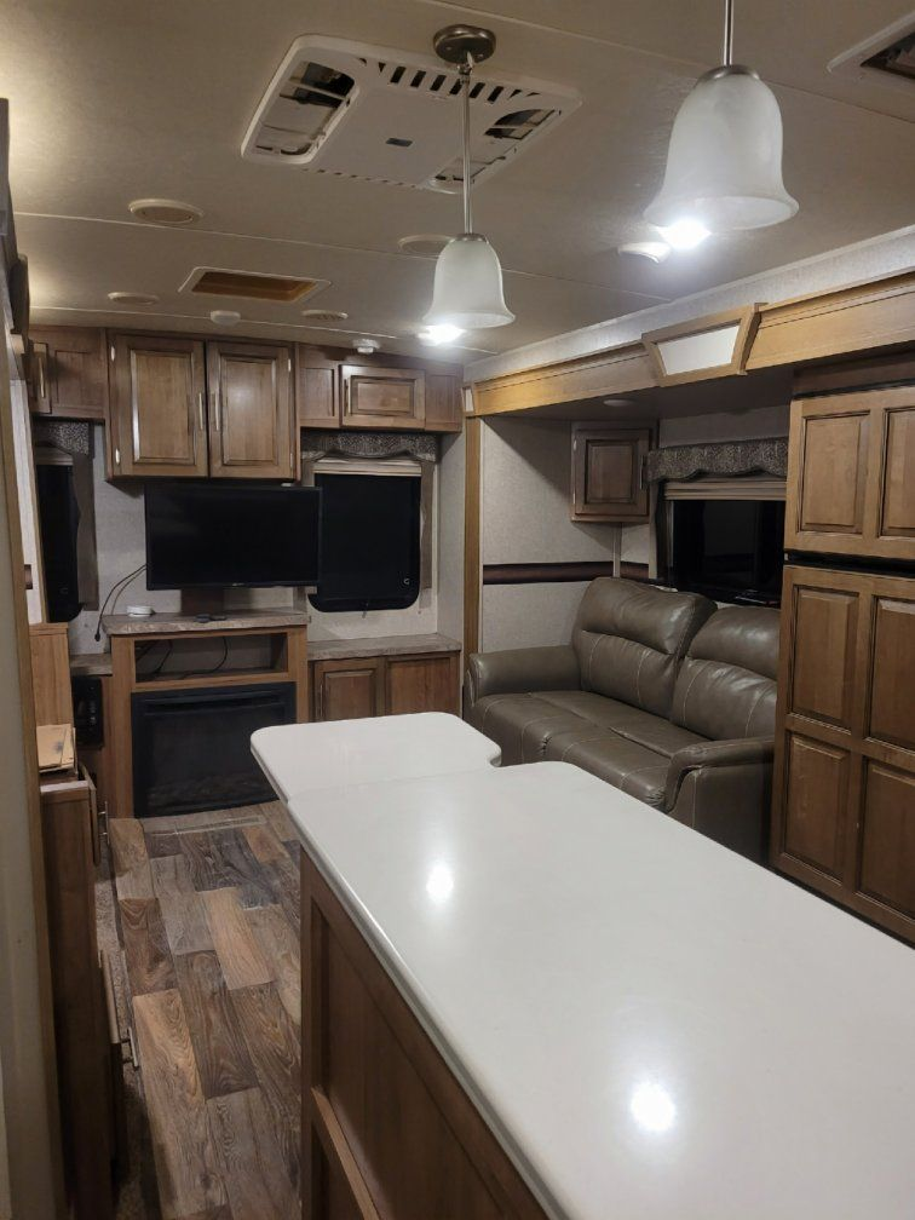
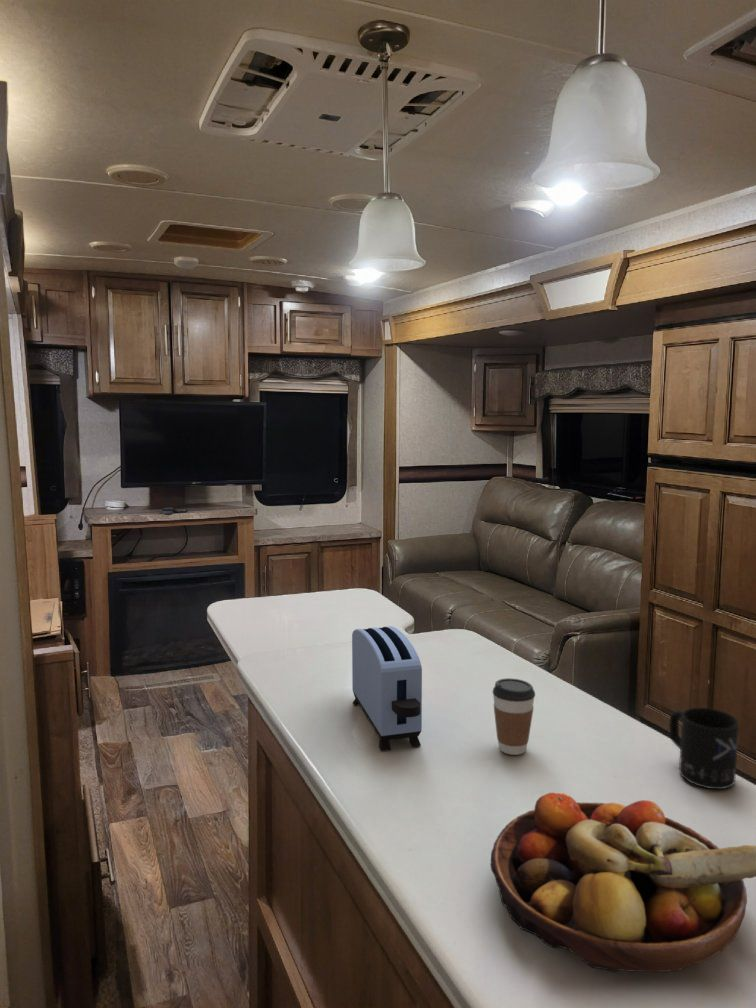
+ fruit bowl (616, 854)
+ toaster (384, 679)
+ coffee cup (513, 716)
+ mug (699, 743)
